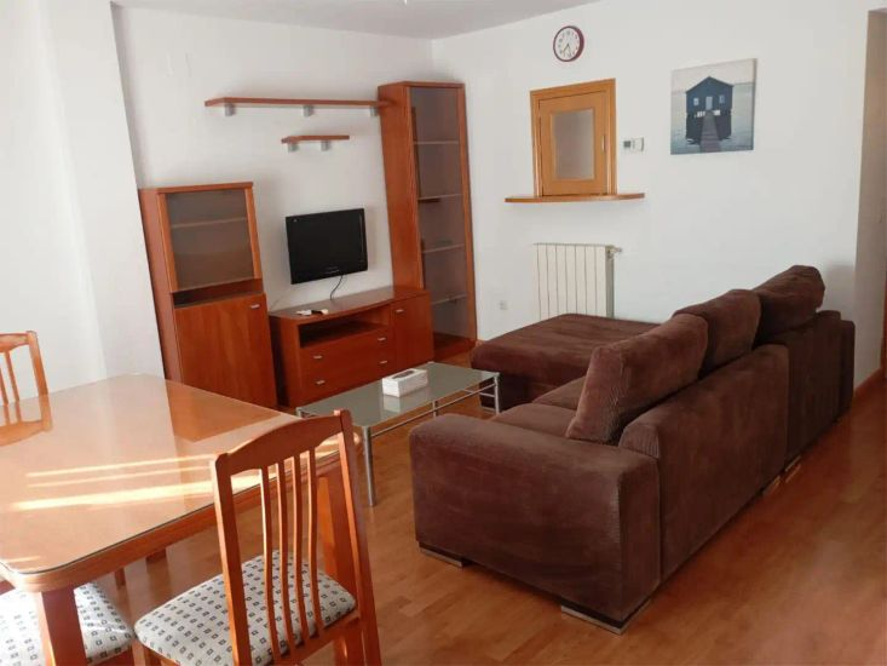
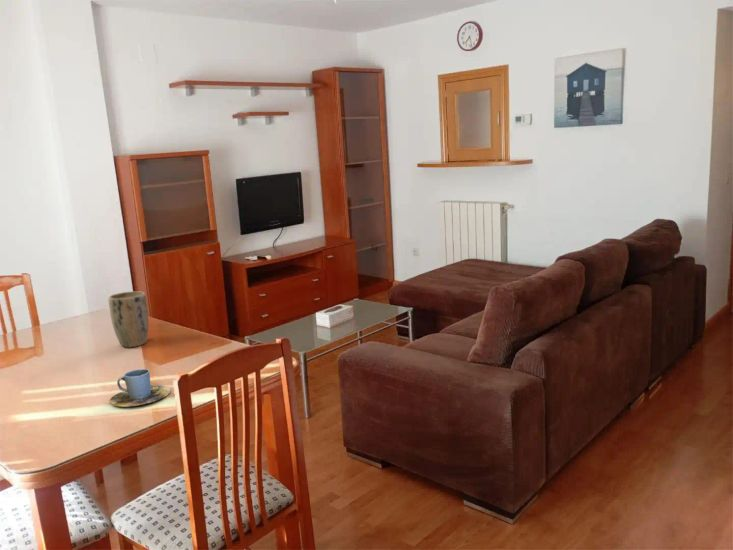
+ plant pot (130, 319)
+ cup (138, 384)
